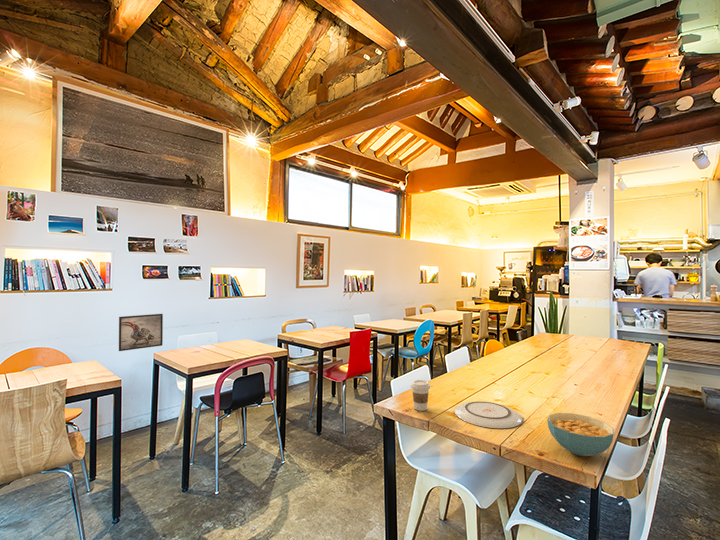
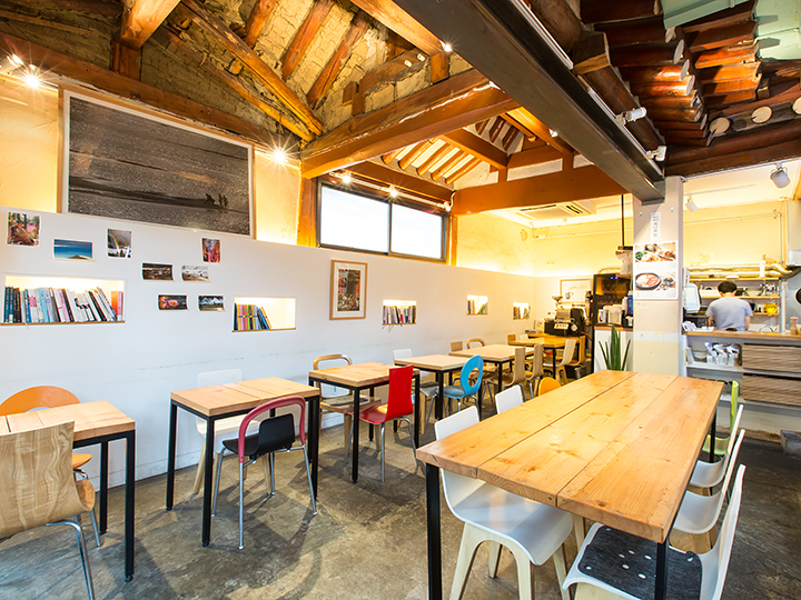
- plate (487, 411)
- coffee cup (420, 395)
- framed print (141, 331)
- cereal bowl (579, 438)
